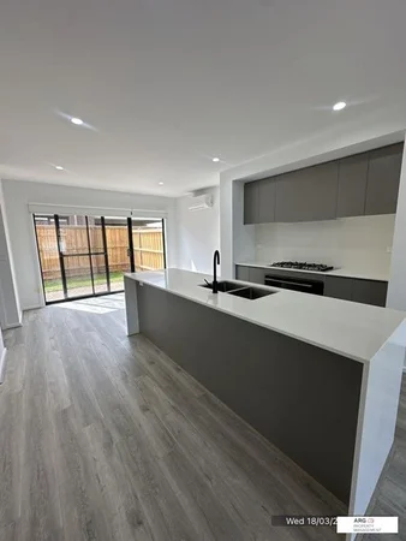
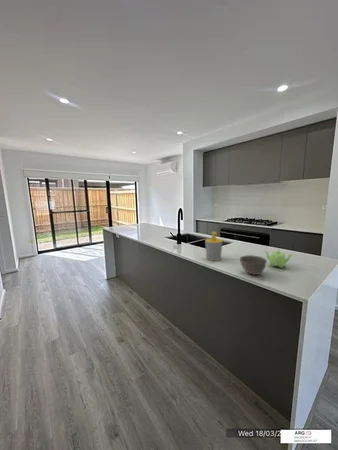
+ soap bottle (213, 245)
+ bowl (252, 266)
+ teapot (277, 258)
